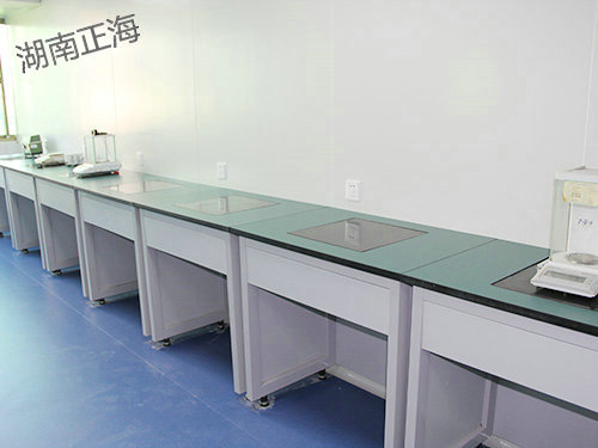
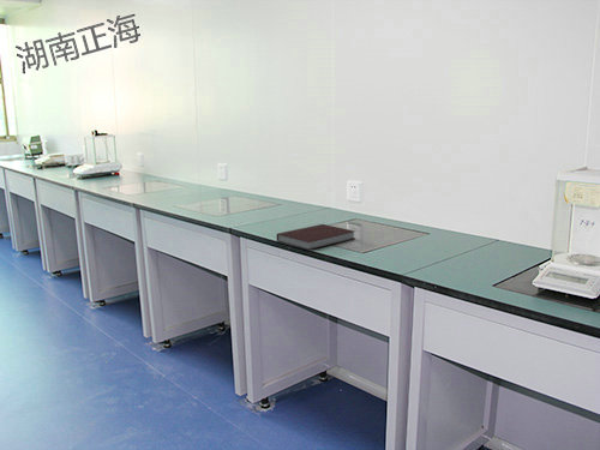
+ notebook (316, 235)
